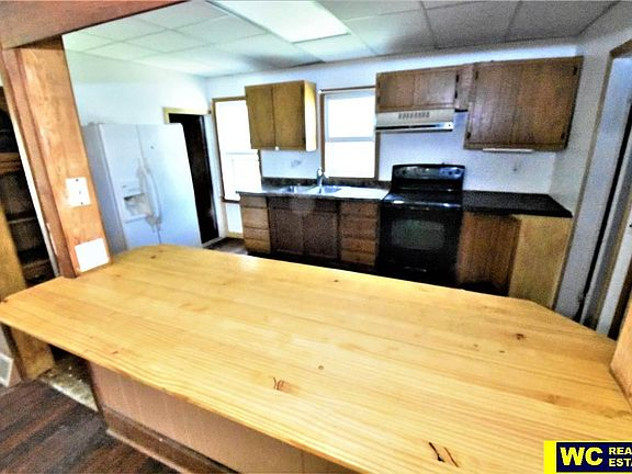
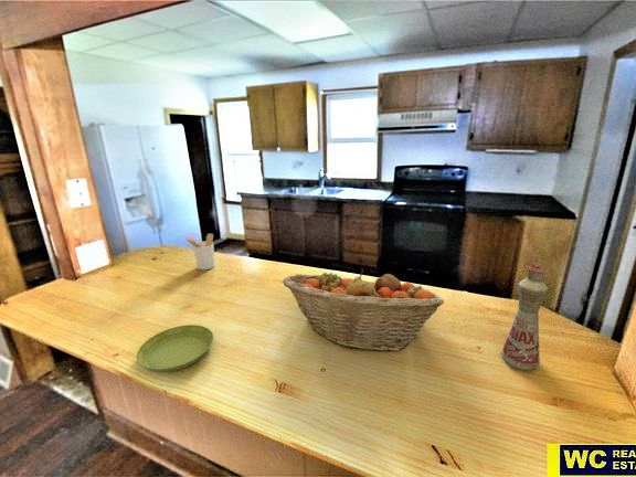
+ fruit basket (358, 298)
+ saucer (177, 348)
+ bottle (528, 316)
+ utensil holder (200, 251)
